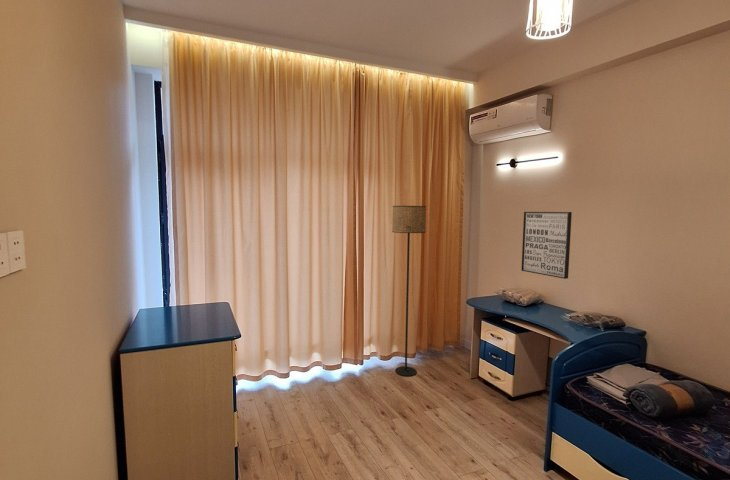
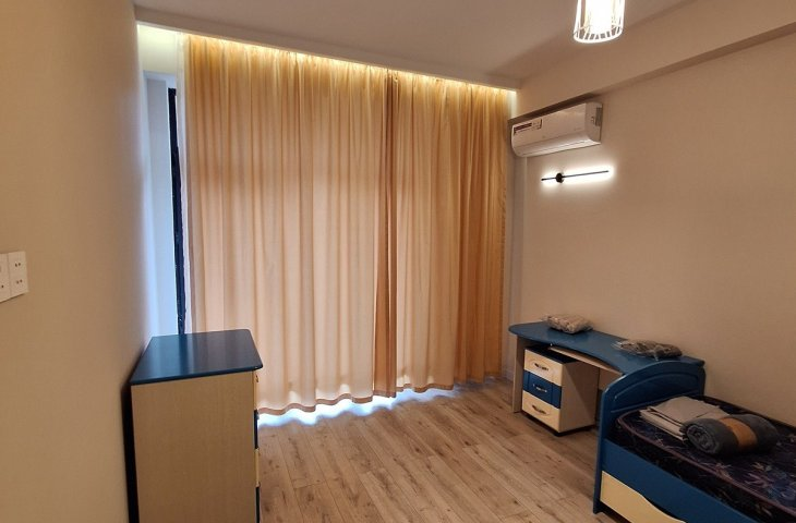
- floor lamp (407, 290)
- wall art (544, 243)
